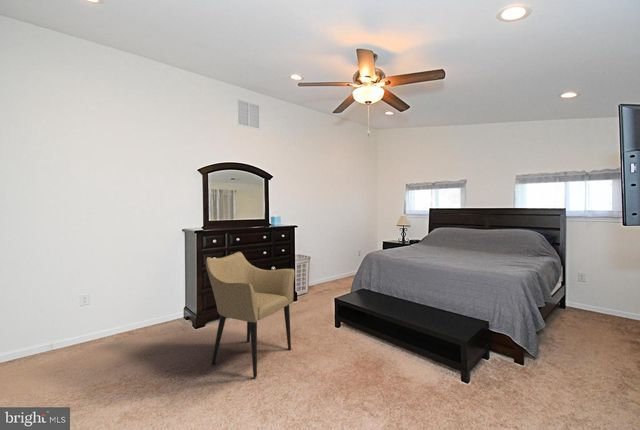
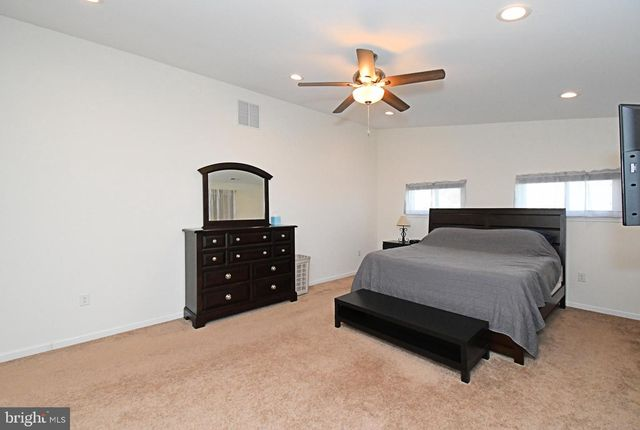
- armchair (247, 305)
